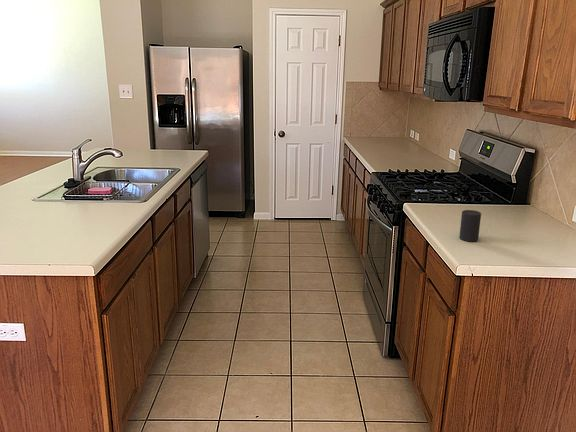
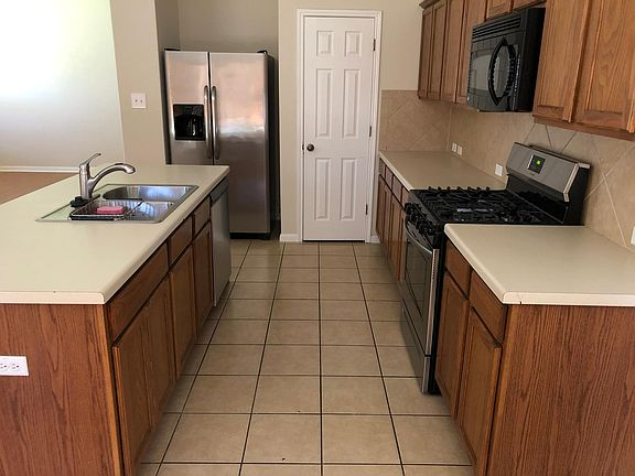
- cup (470, 225)
